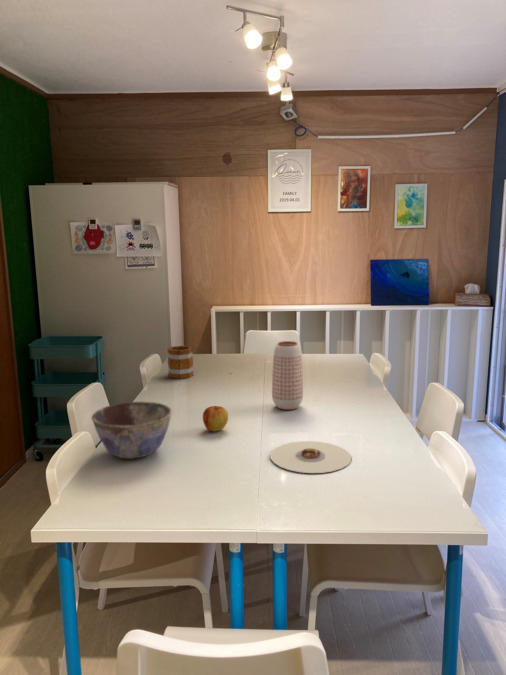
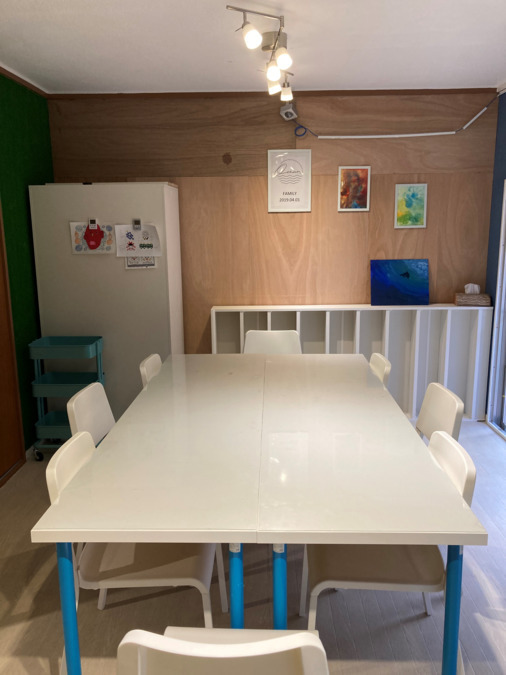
- planter (287, 375)
- plate (310, 452)
- bowl (133, 433)
- mug (181, 360)
- apple (215, 417)
